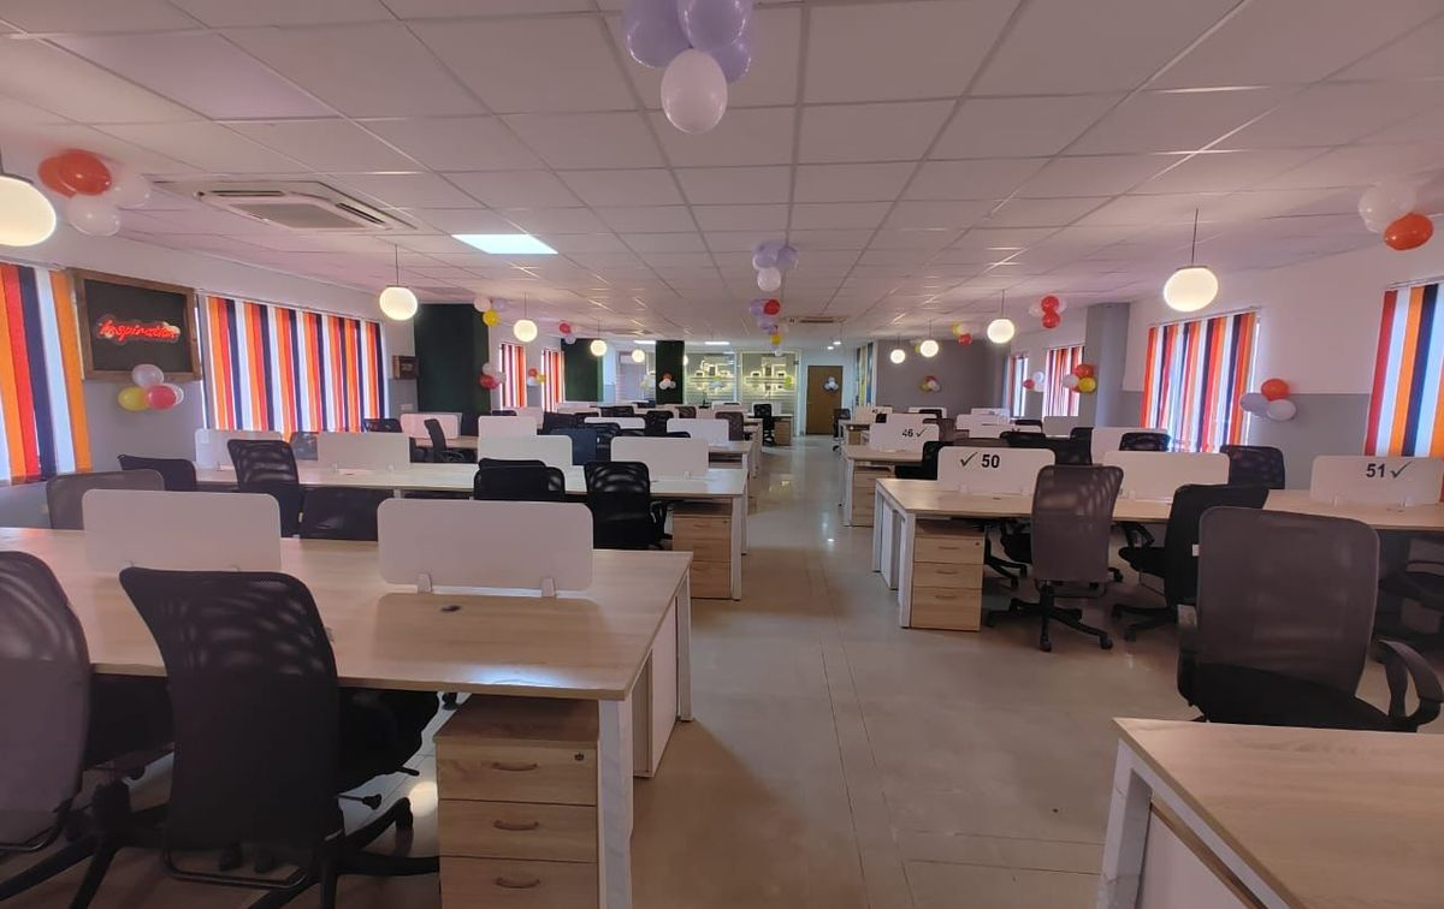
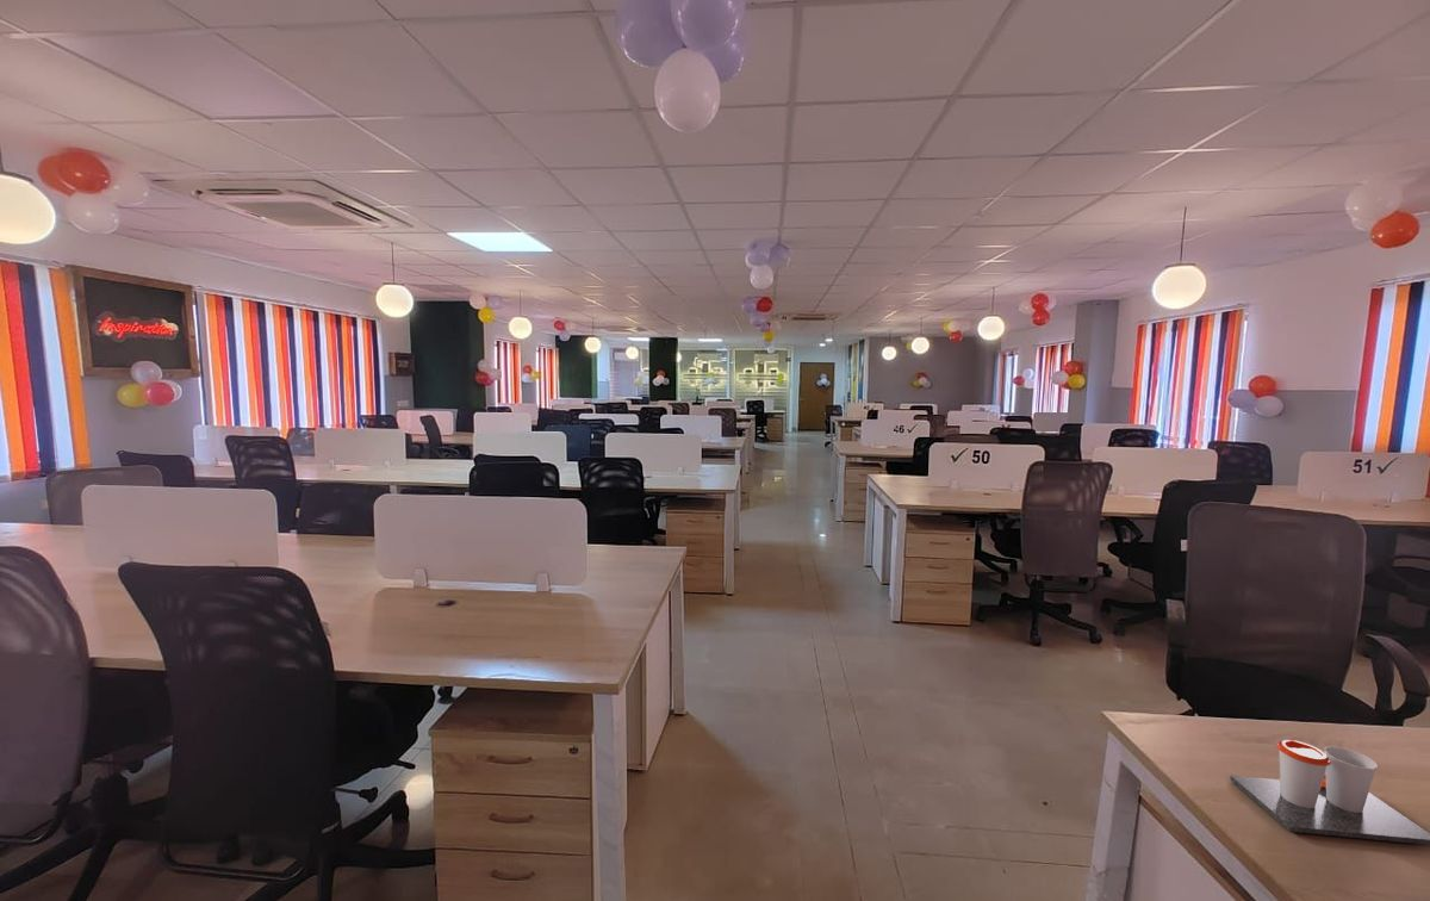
+ cup (1322, 776)
